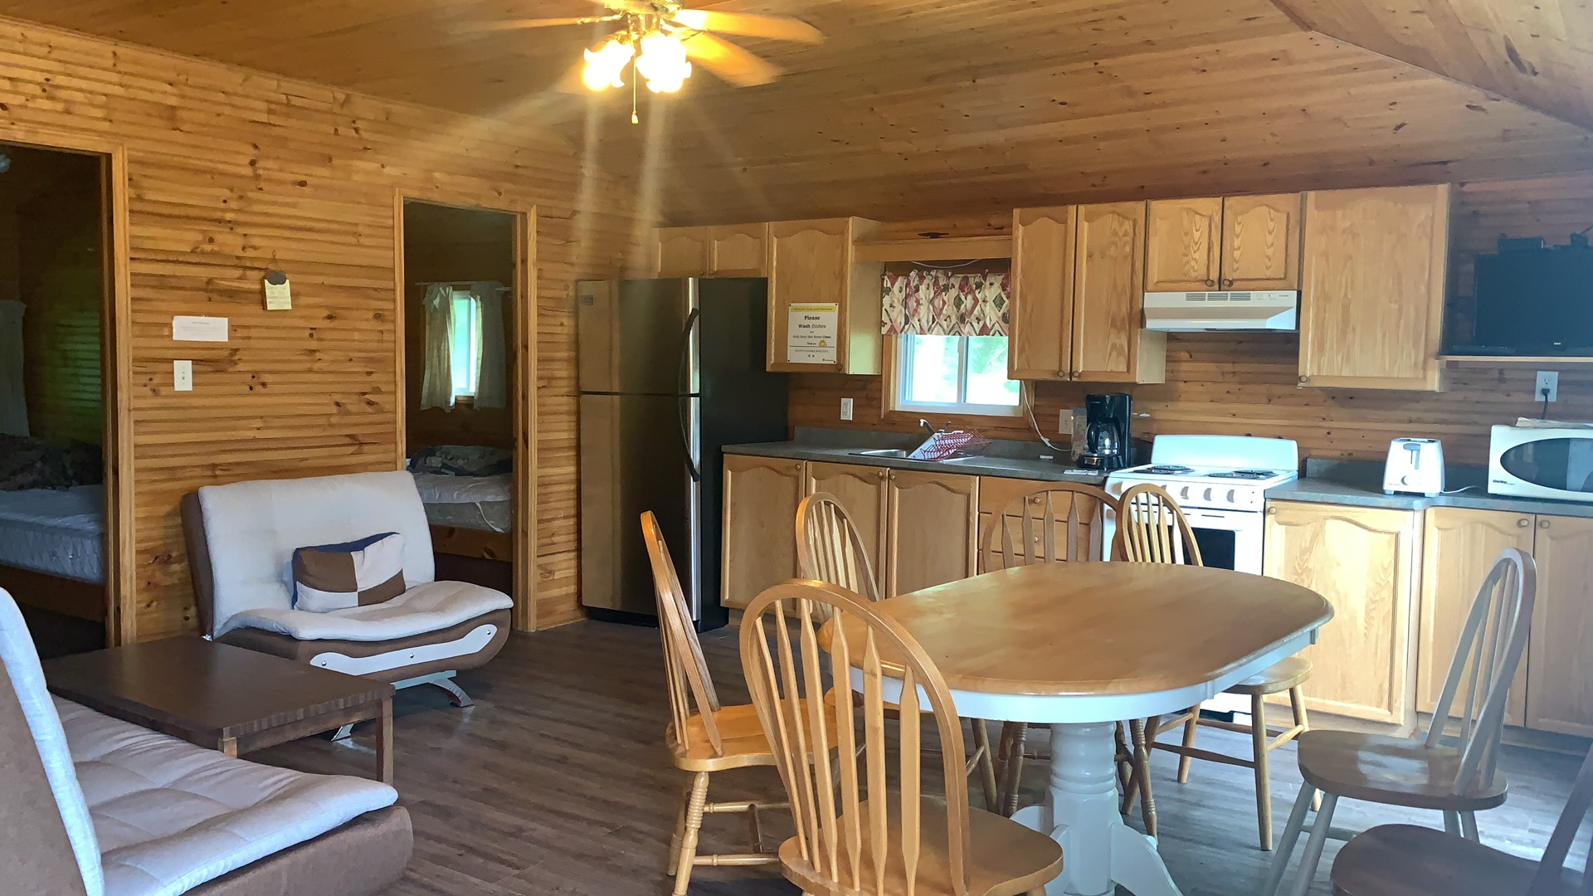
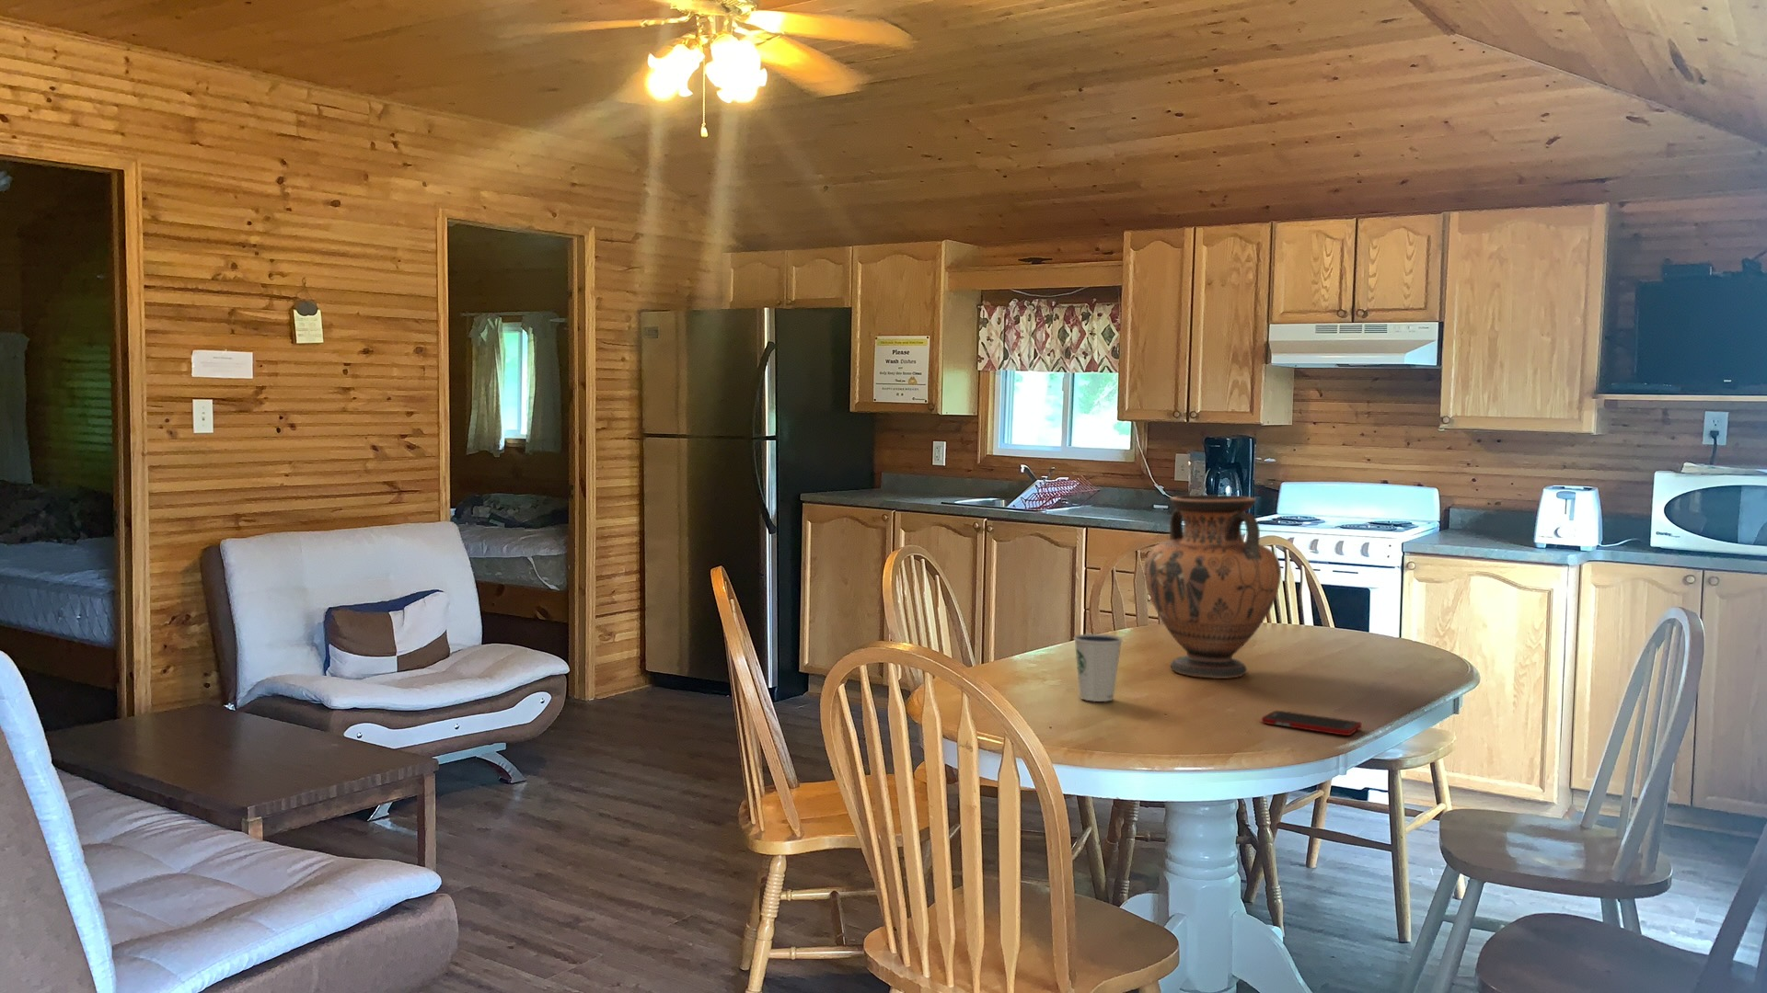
+ vase (1211, 584)
+ dixie cup (1097, 668)
+ cell phone (1311, 723)
